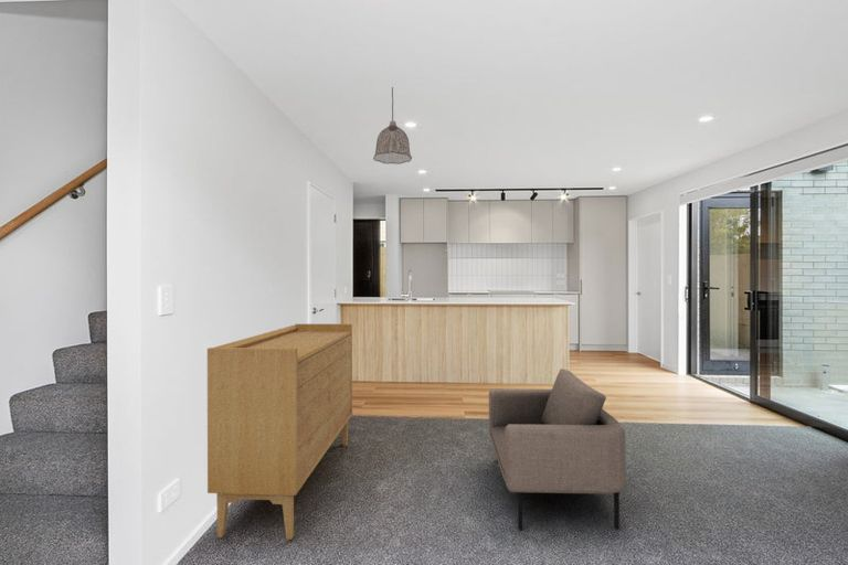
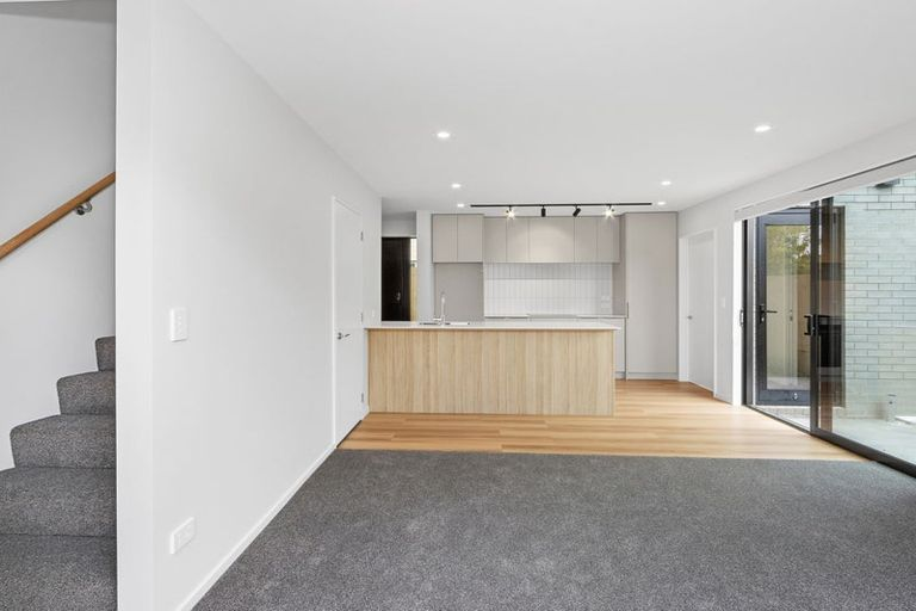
- pendant lamp (392, 122)
- sideboard (296, 407)
- armchair (549, 434)
